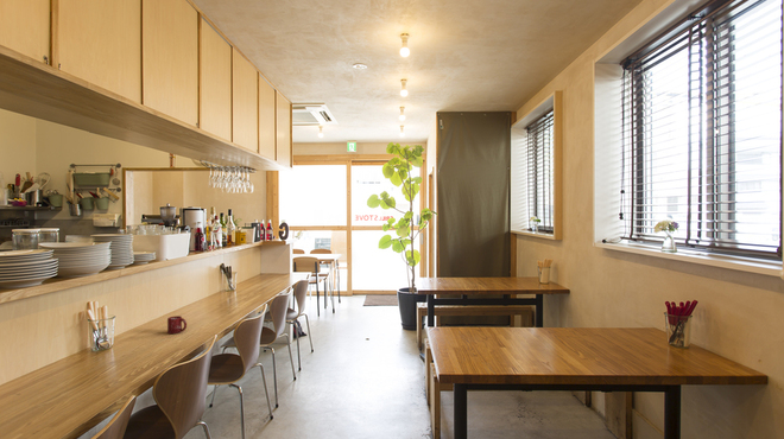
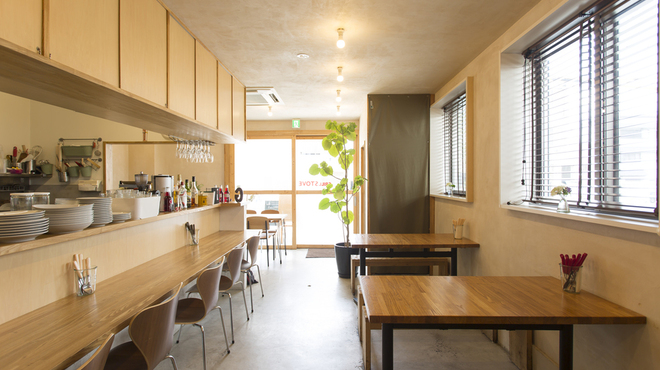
- cup (177, 324)
